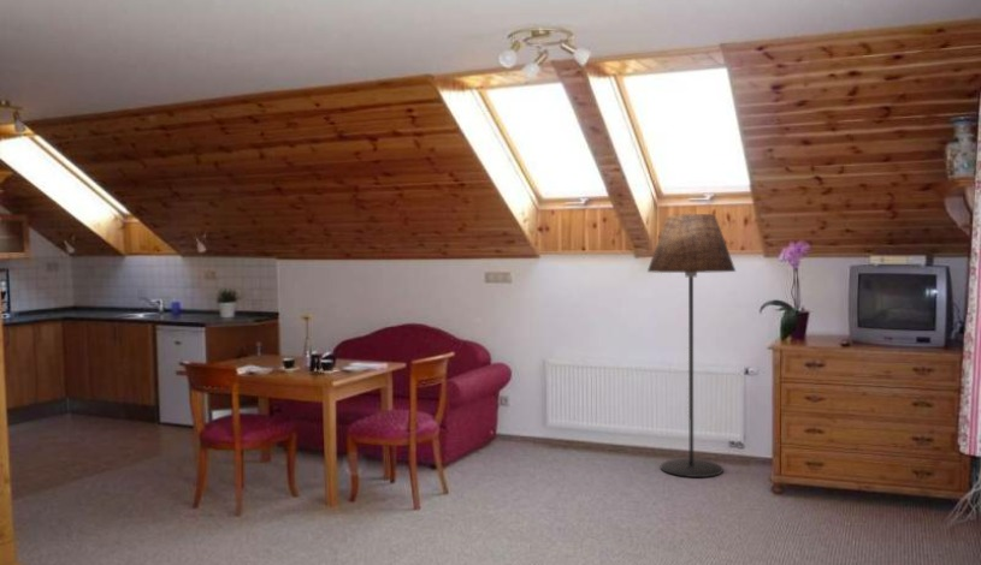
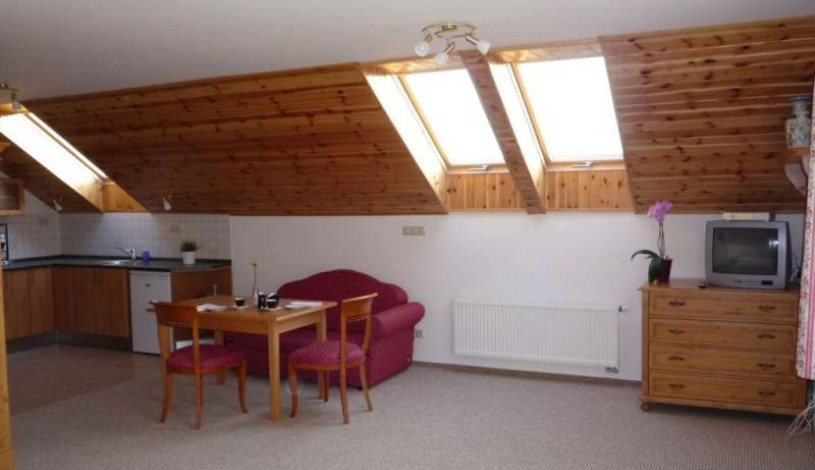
- floor lamp (691, 343)
